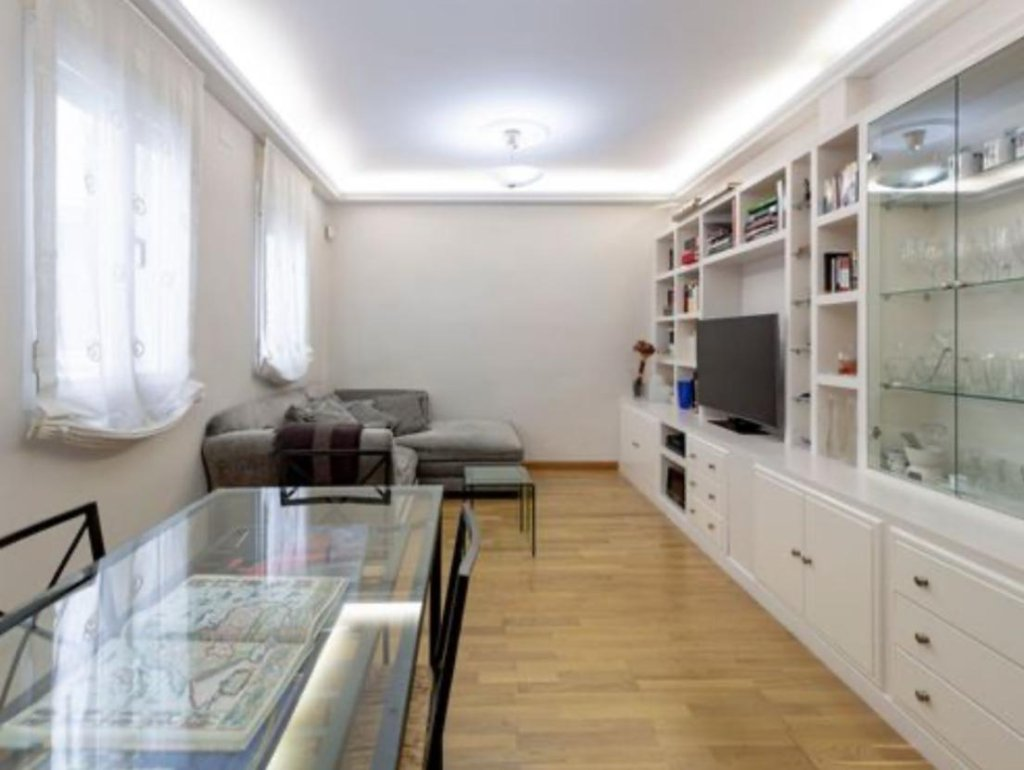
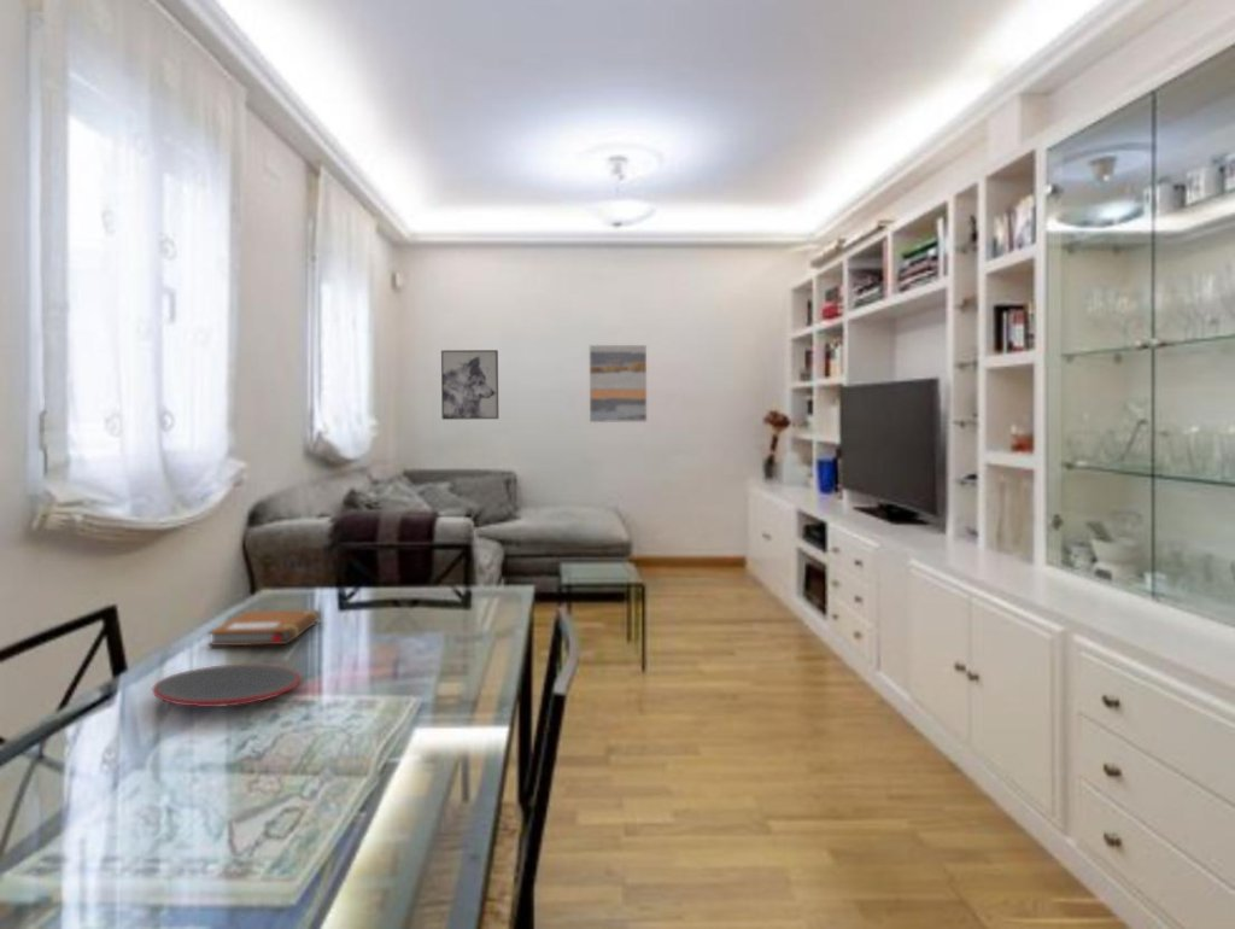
+ notebook (267, 626)
+ plate (229, 685)
+ wall art (469, 384)
+ wall art (618, 384)
